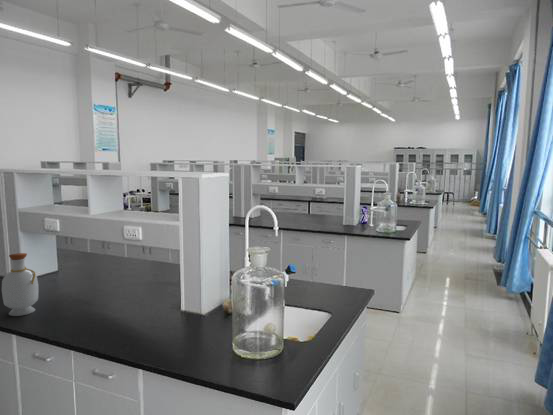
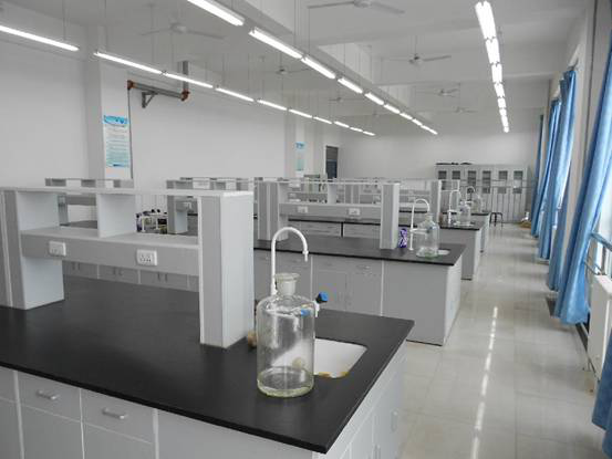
- bottle (20, 283)
